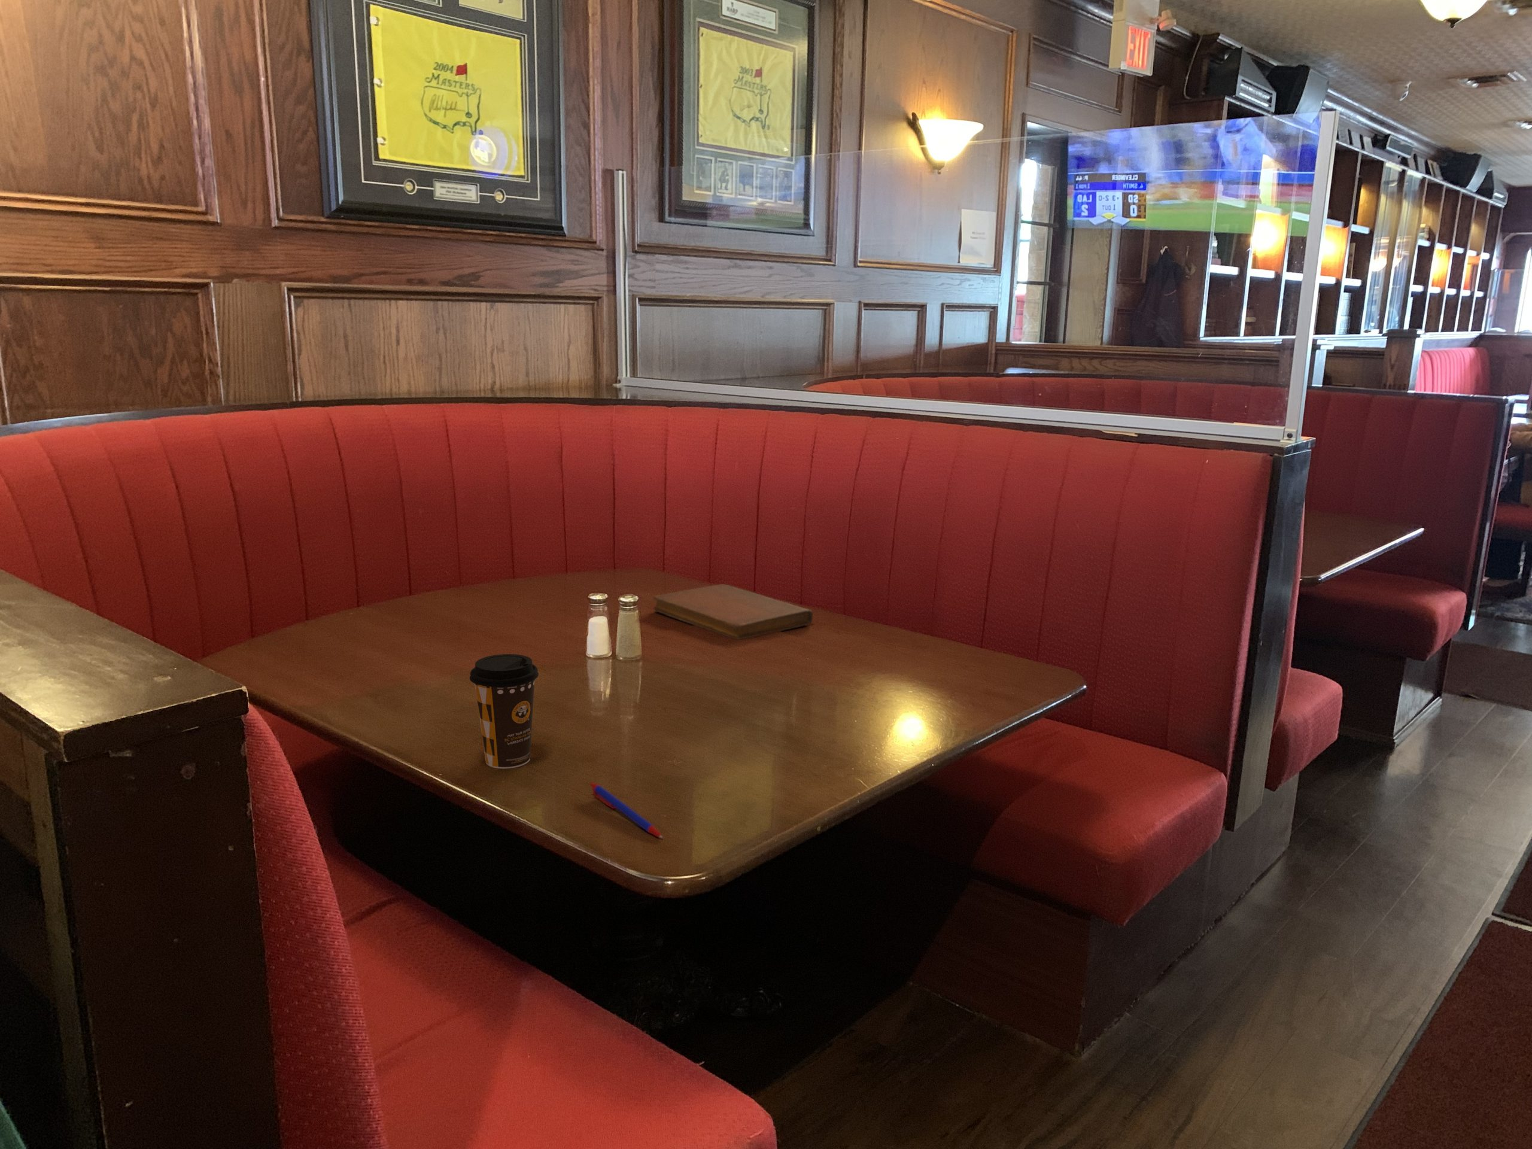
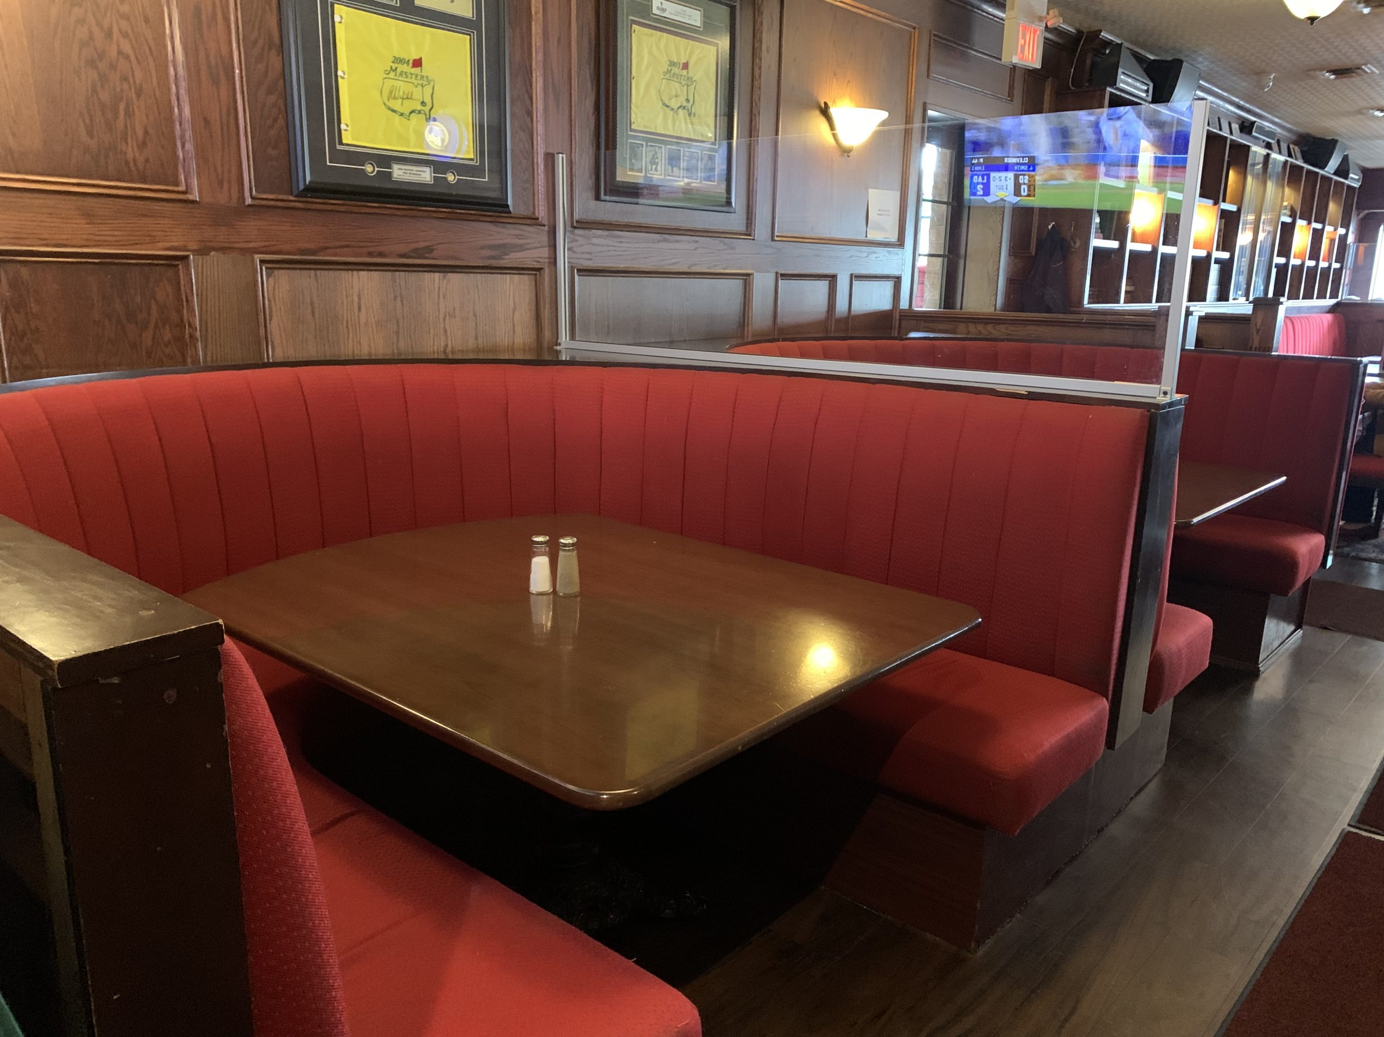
- notebook (731, 610)
- pen (625, 810)
- coffee cup (505, 712)
